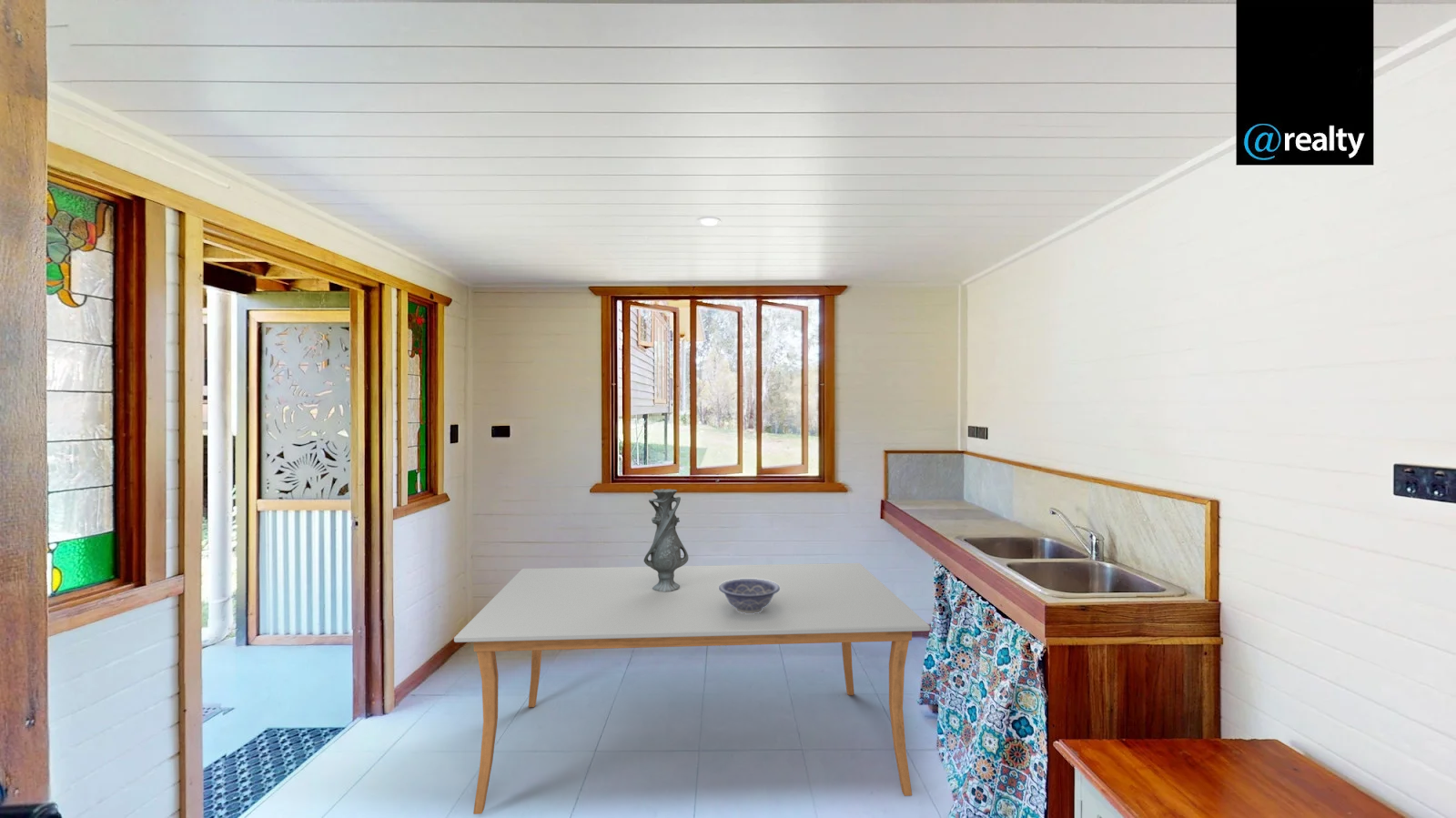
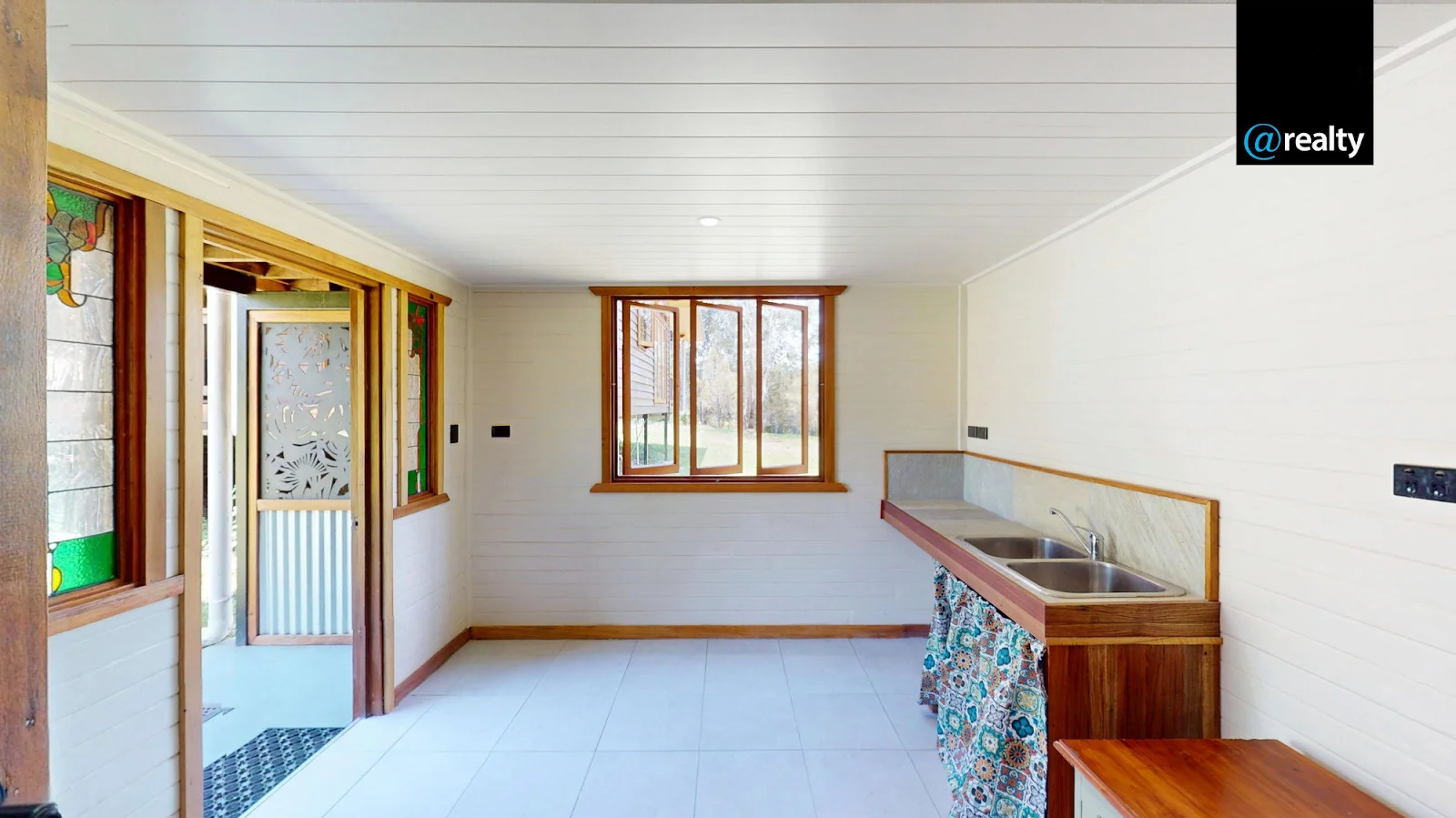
- decorative bowl (749, 598)
- dining table (695, 645)
- vase (666, 538)
